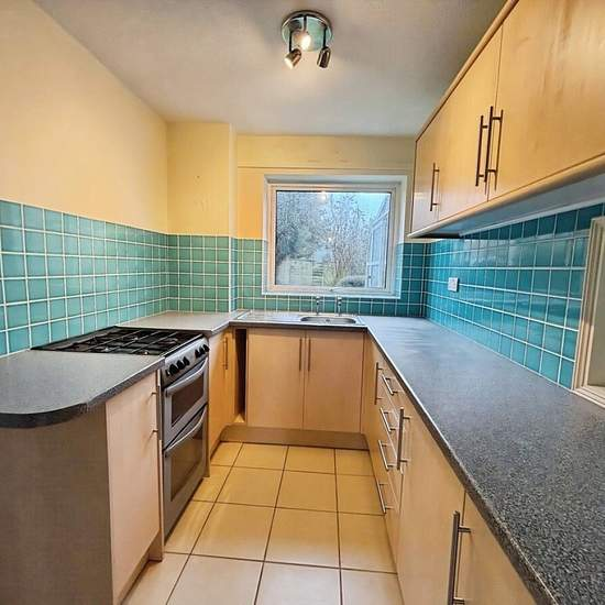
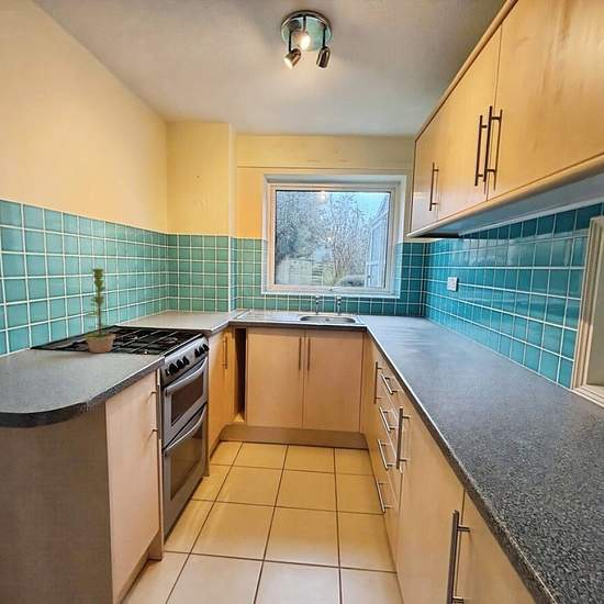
+ plant (99, 310)
